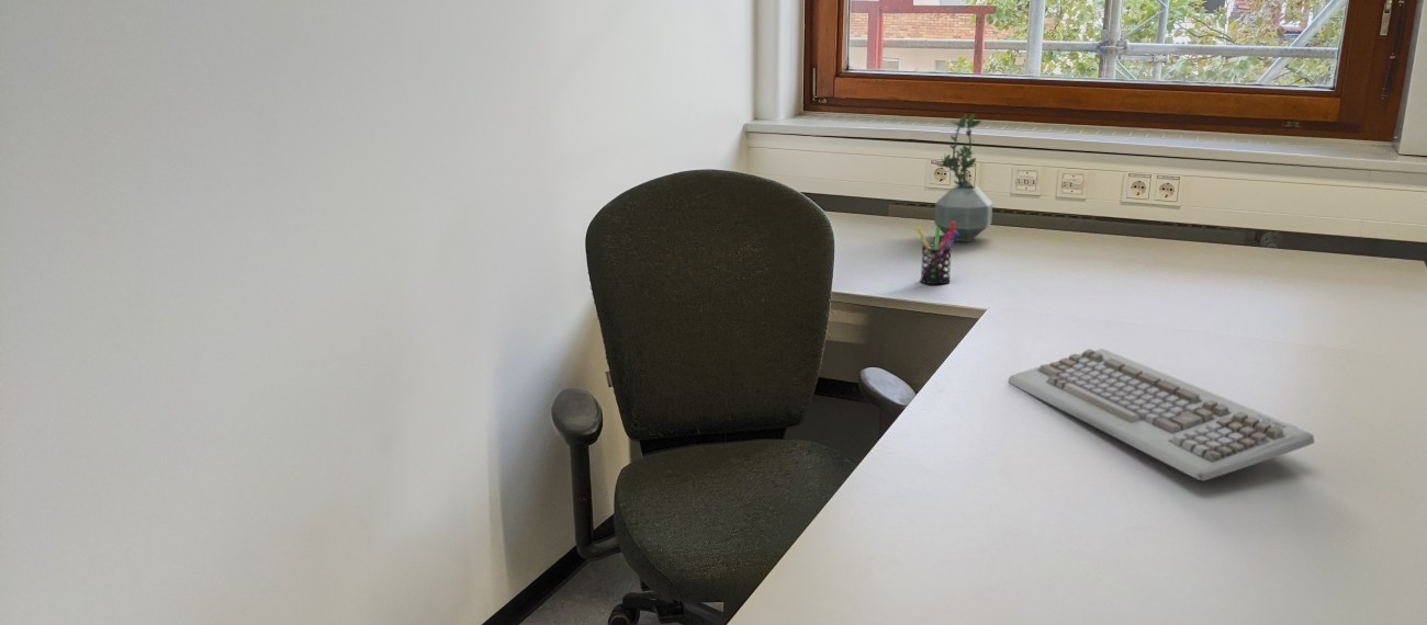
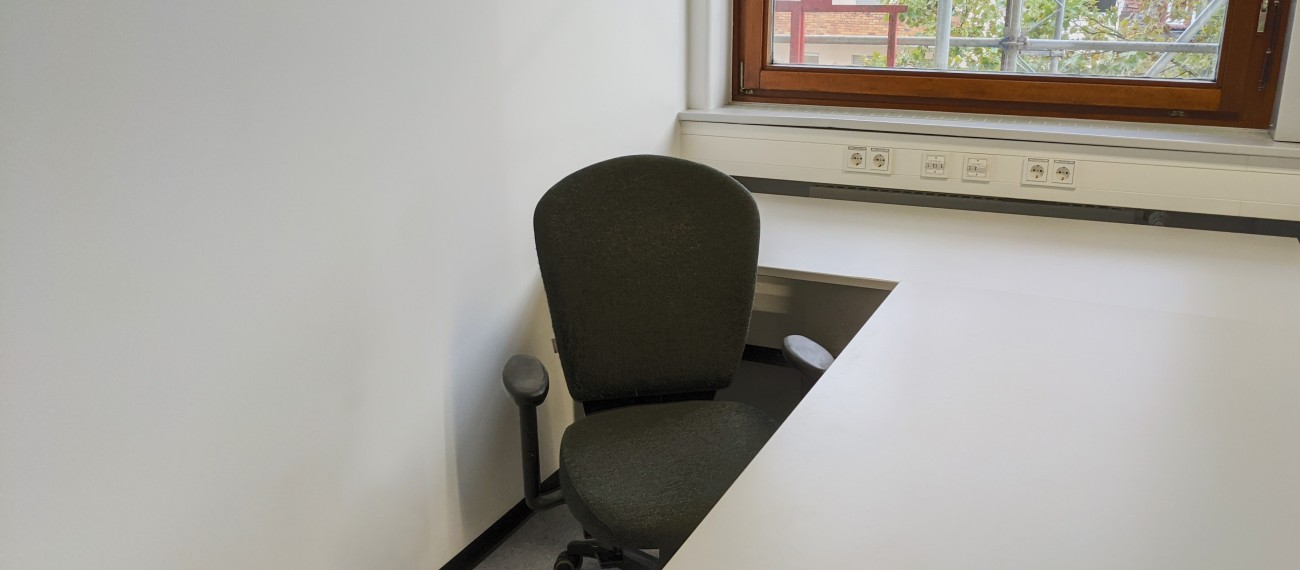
- pen holder (937, 250)
- keyboard (1146, 405)
- potted plant (963, 178)
